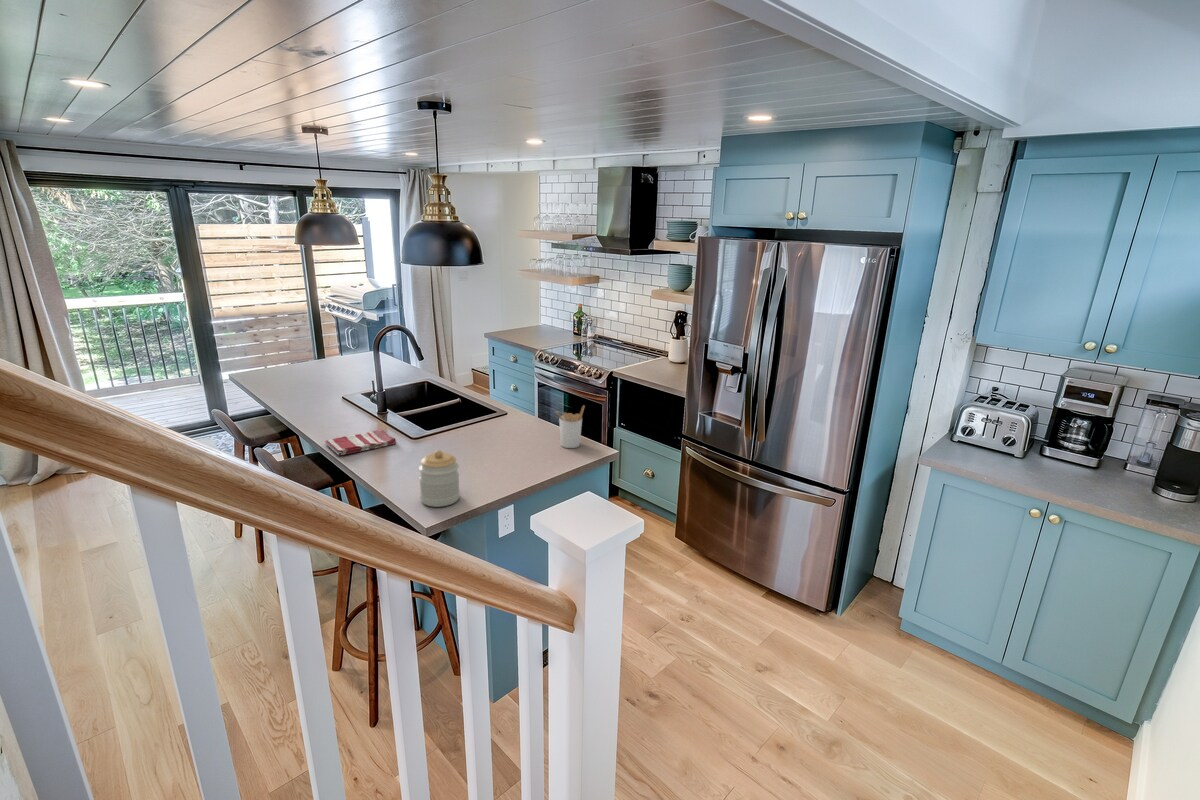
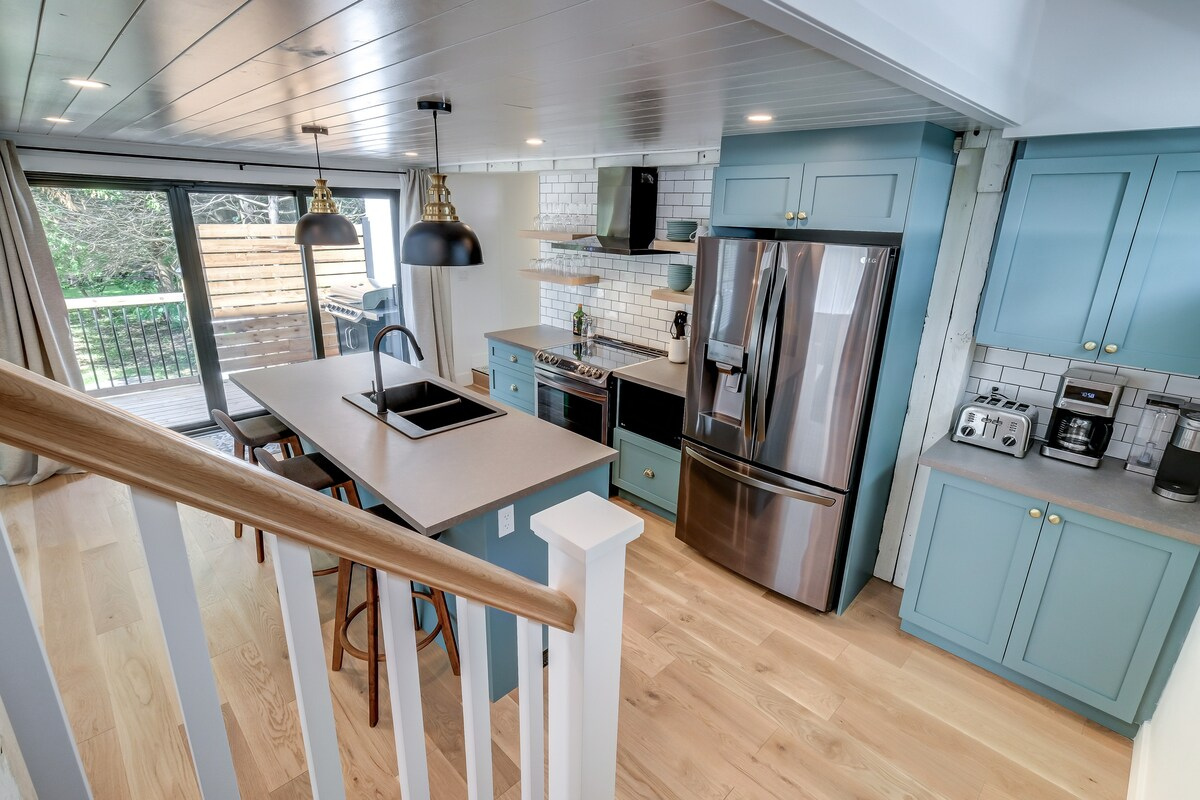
- jar (439, 474)
- dish towel (361, 440)
- utensil holder (570, 426)
